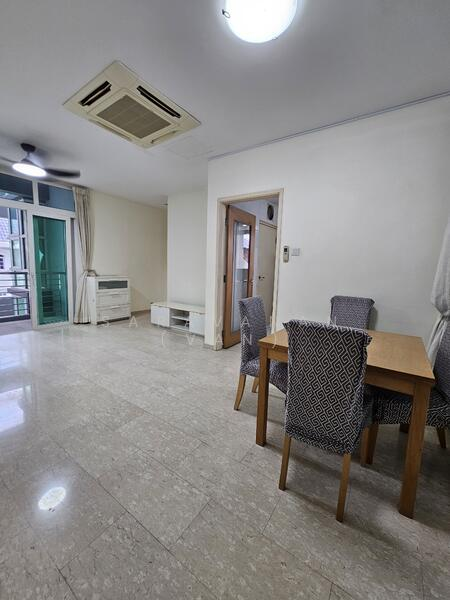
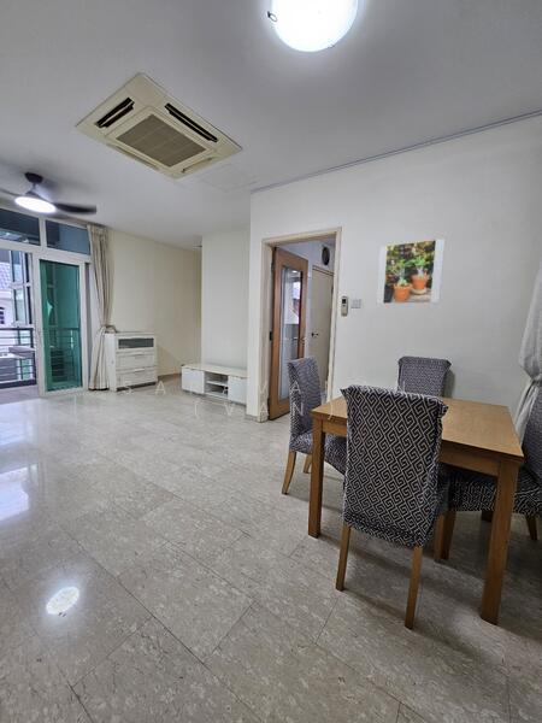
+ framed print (408, 274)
